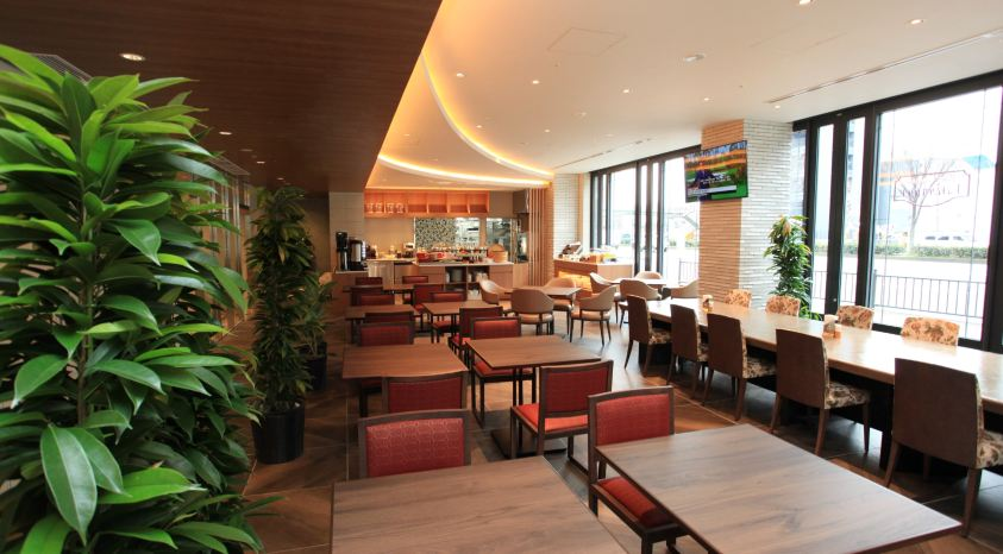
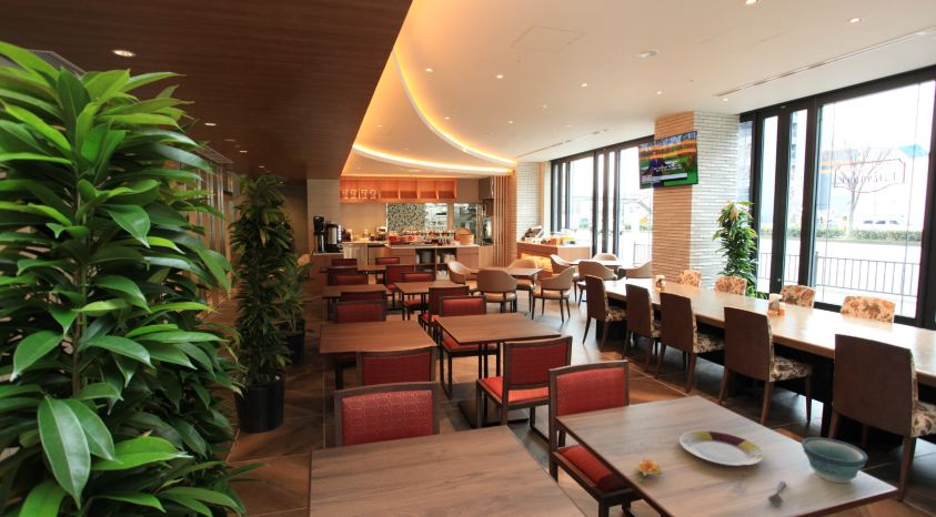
+ soupspoon (778, 491)
+ plate (719, 448)
+ flower (646, 469)
+ bowl (833, 462)
